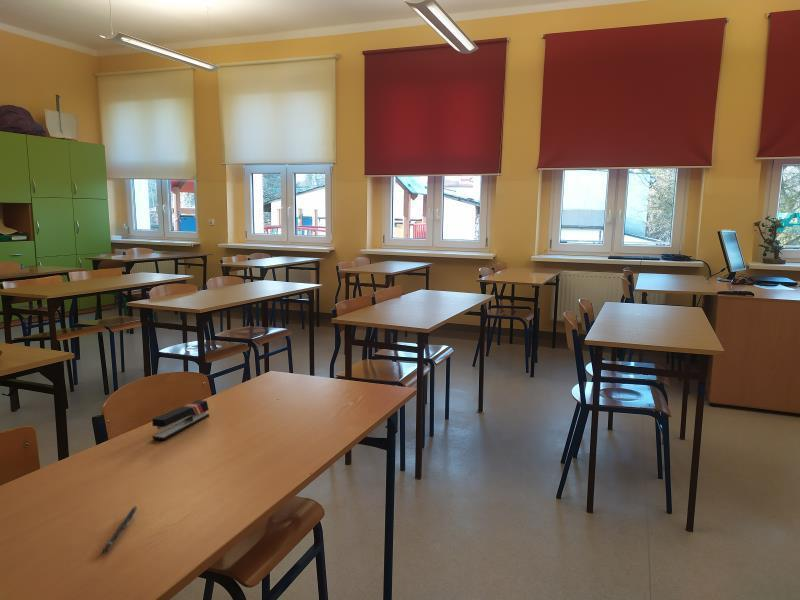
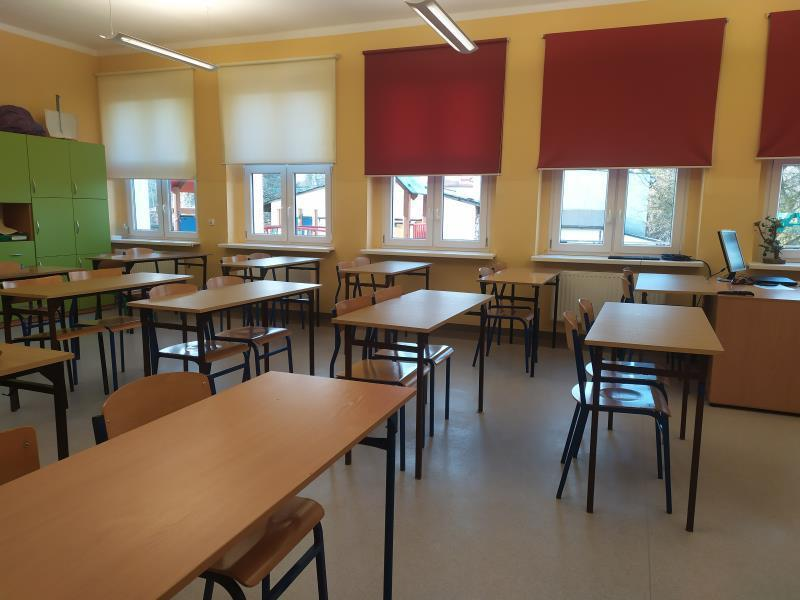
- stapler (182, 417)
- pen (120, 529)
